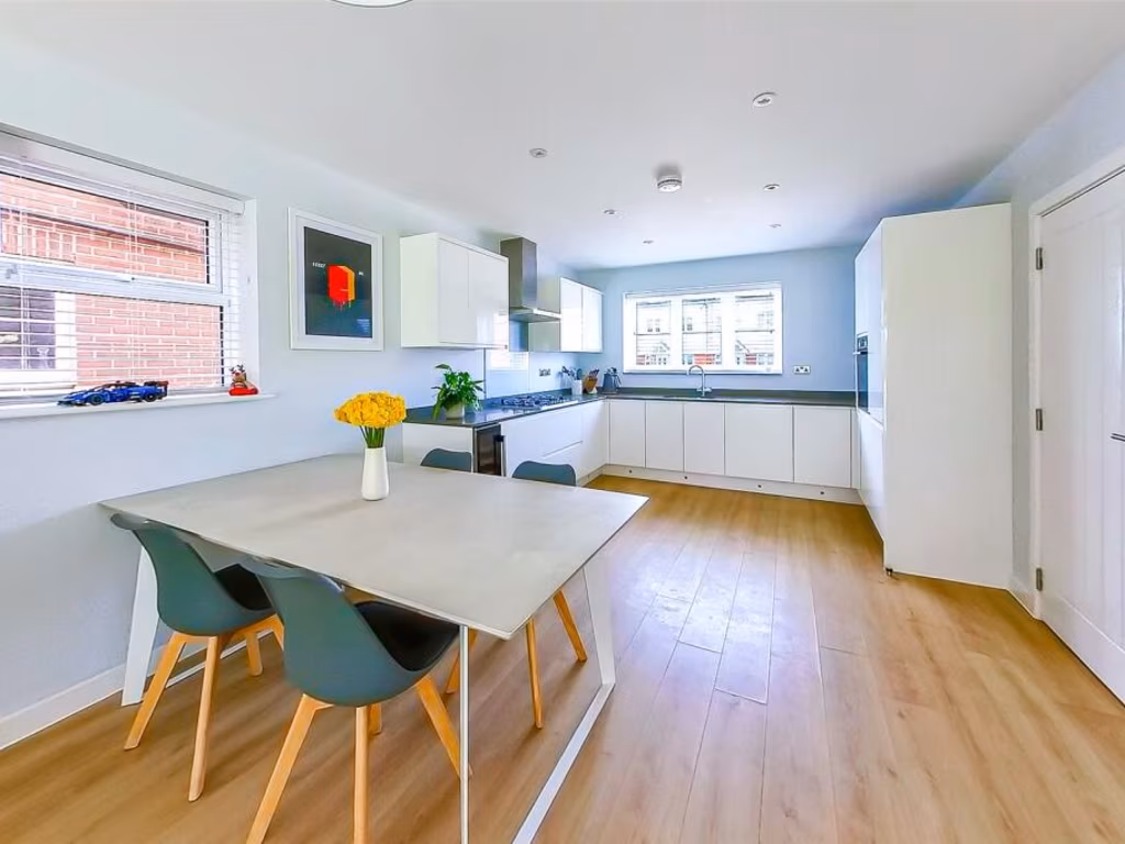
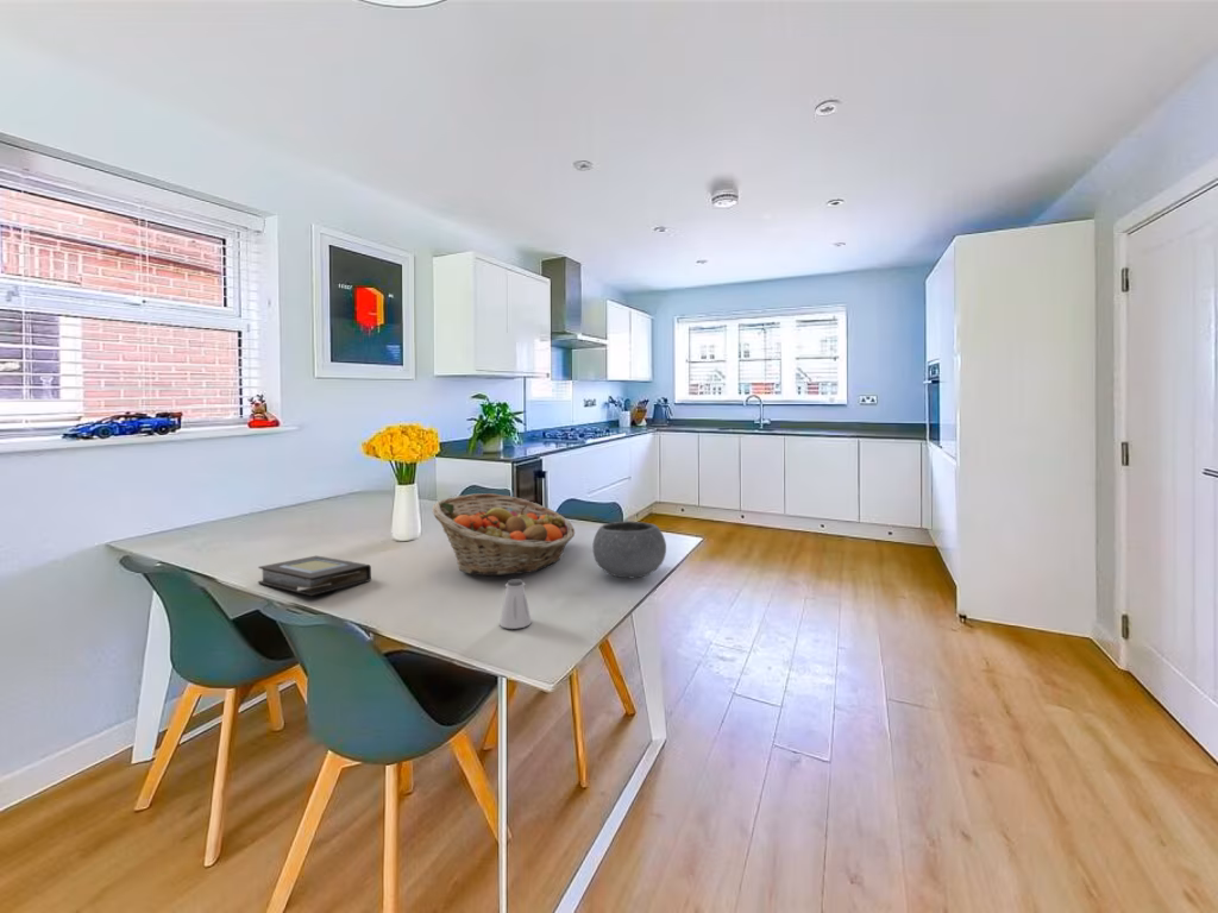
+ fruit basket (507, 529)
+ saltshaker (515, 602)
+ book (310, 573)
+ bowl (629, 549)
